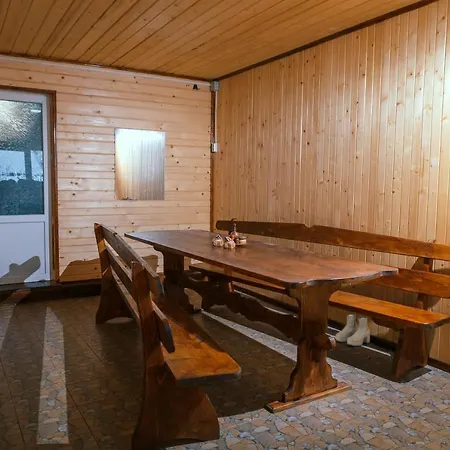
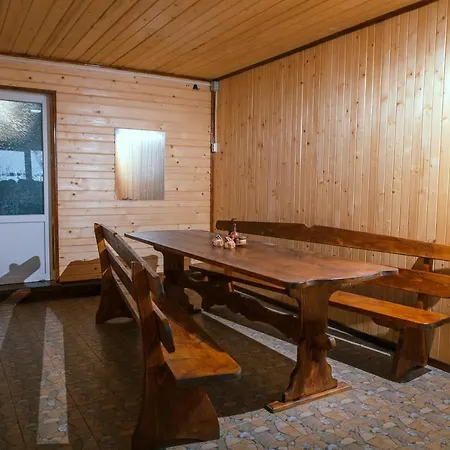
- boots (353, 329)
